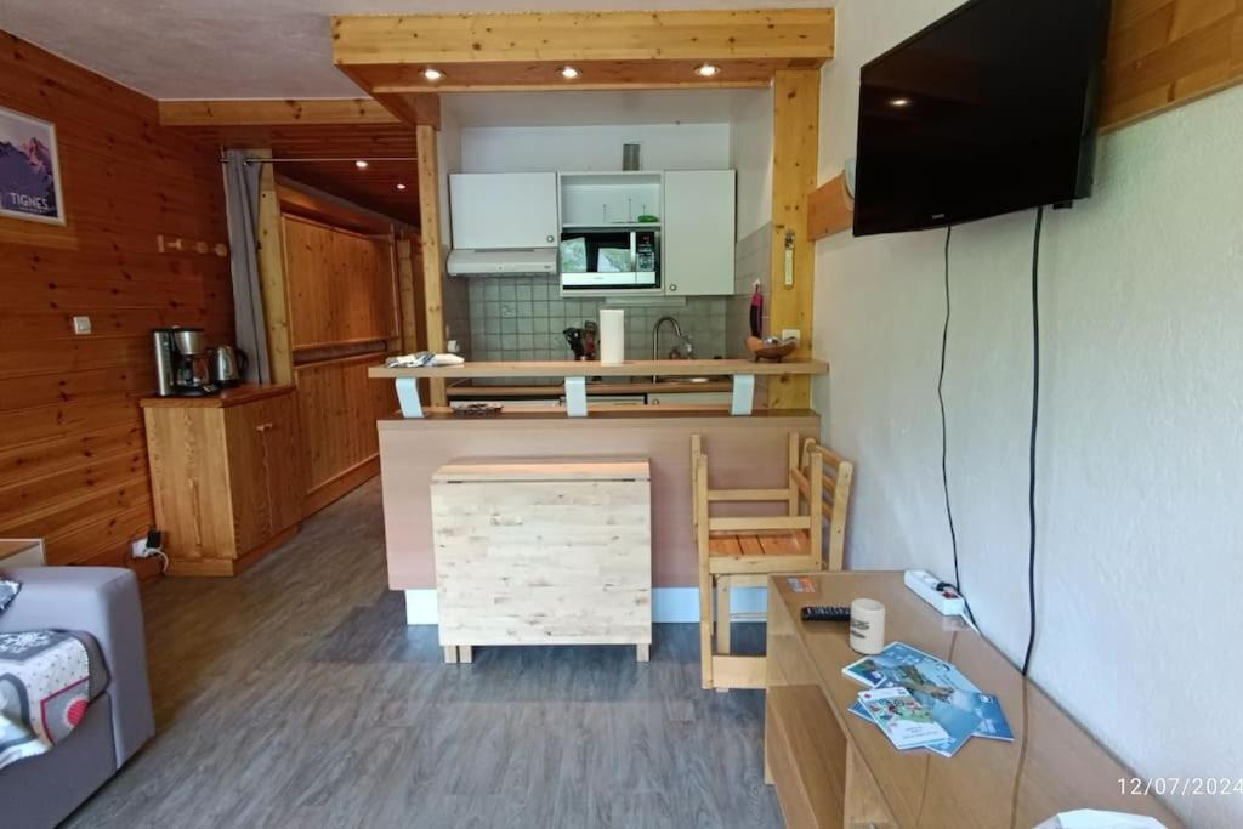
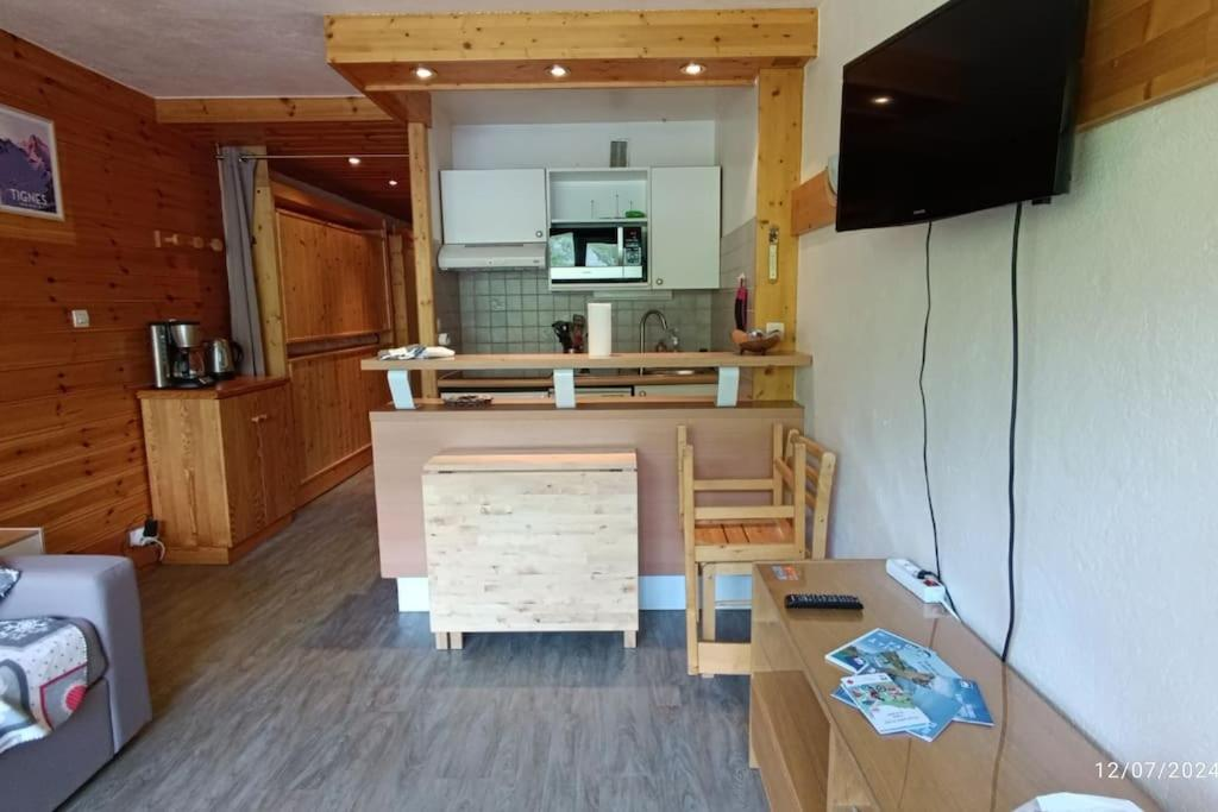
- cup (867, 626)
